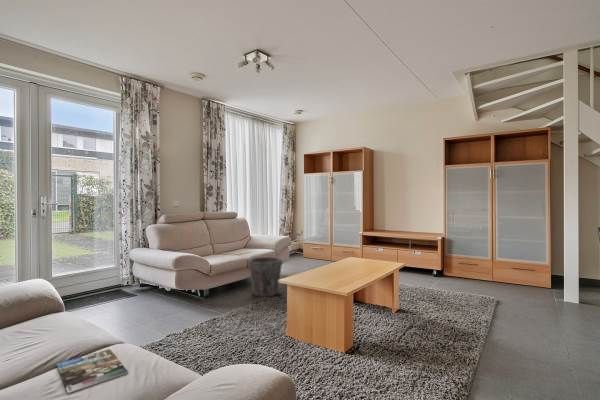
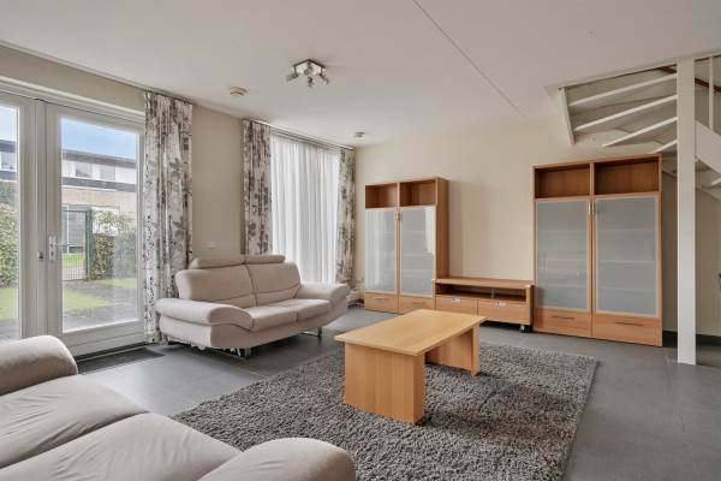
- waste bin (265, 276)
- magazine (91, 368)
